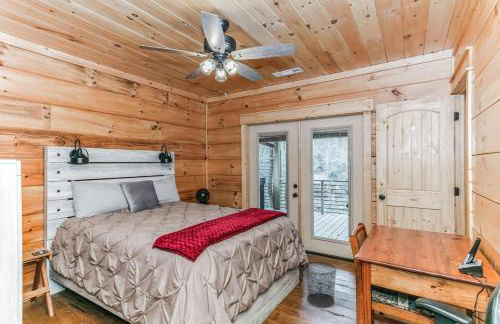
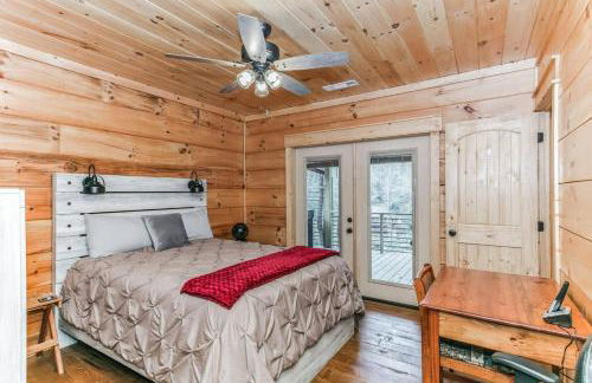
- waste bin (320, 283)
